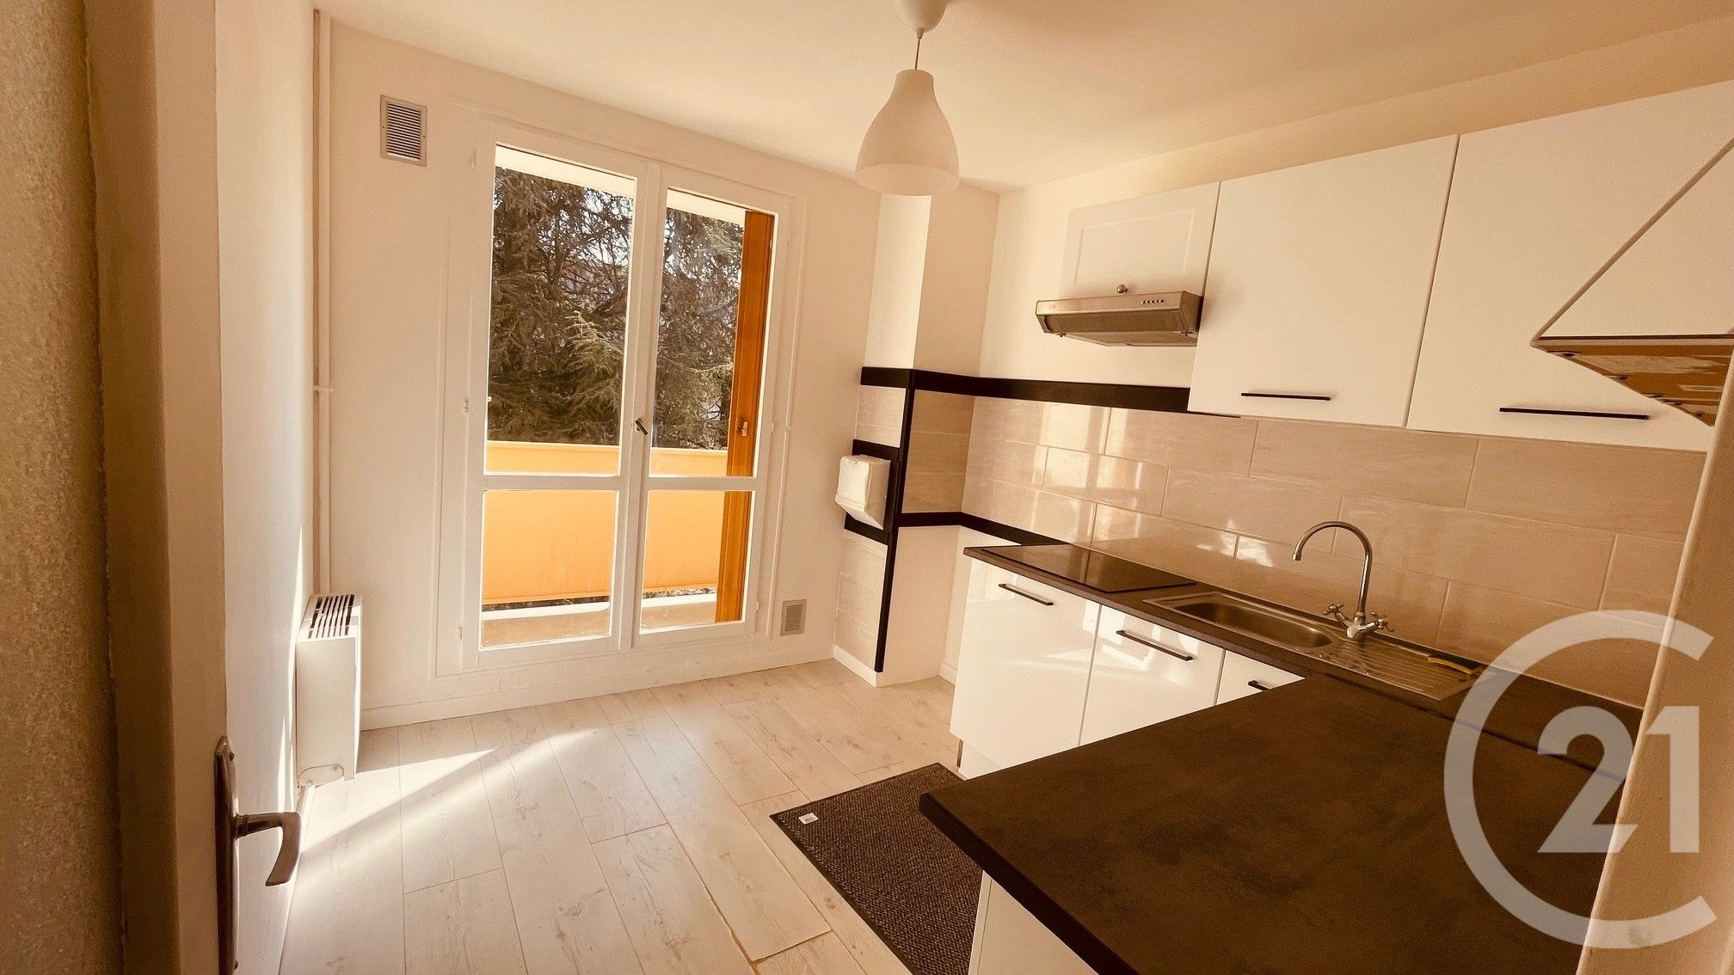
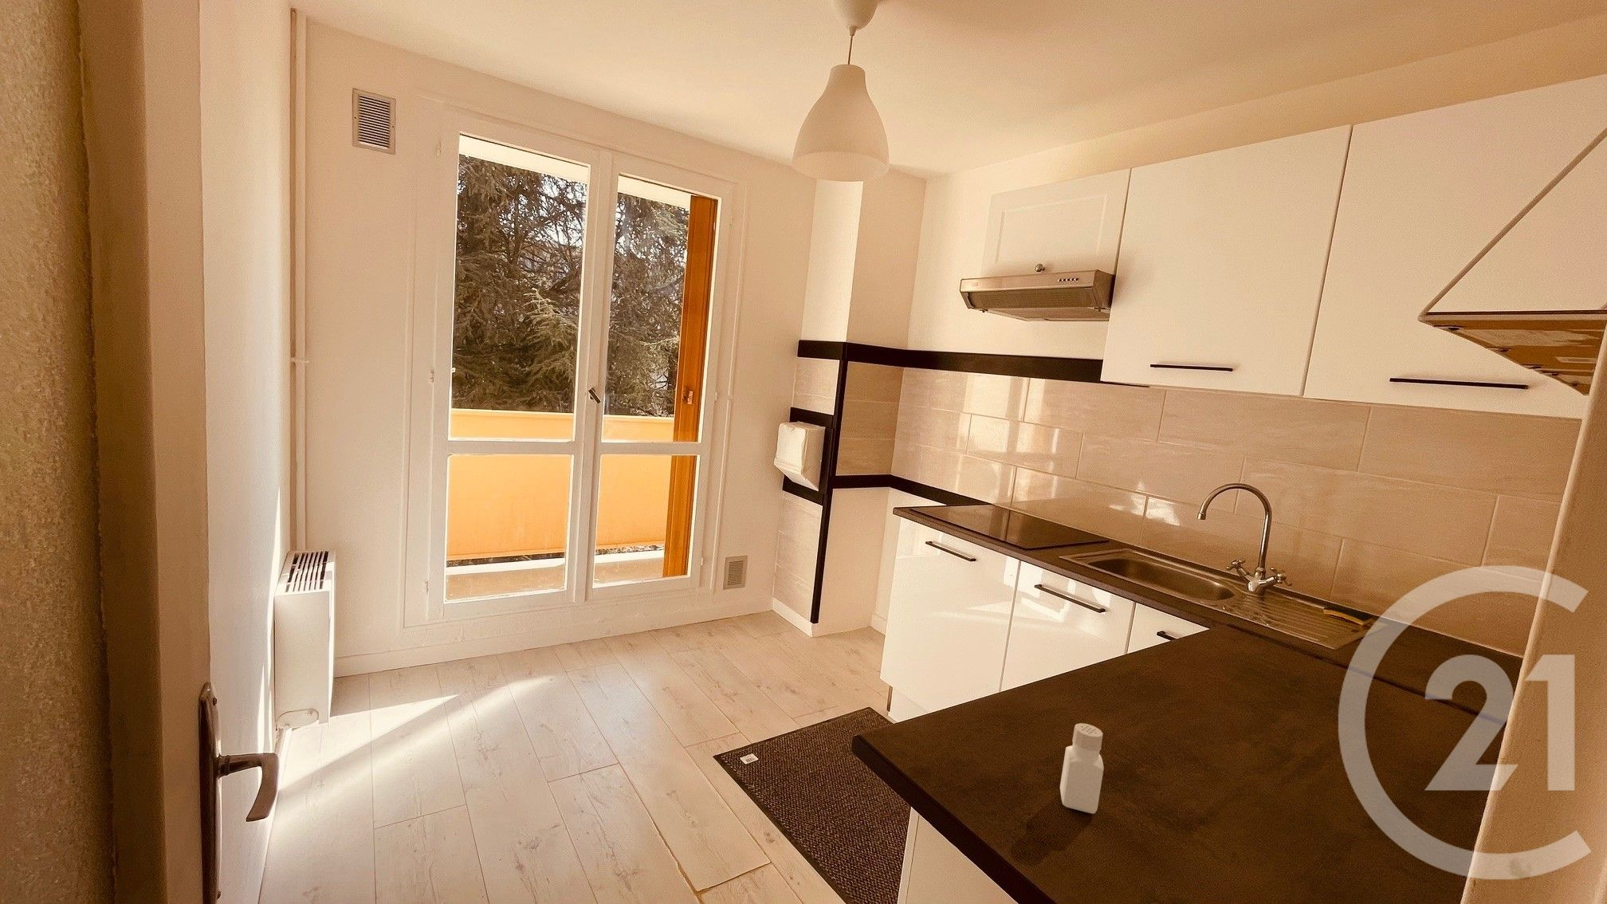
+ pepper shaker (1083, 766)
